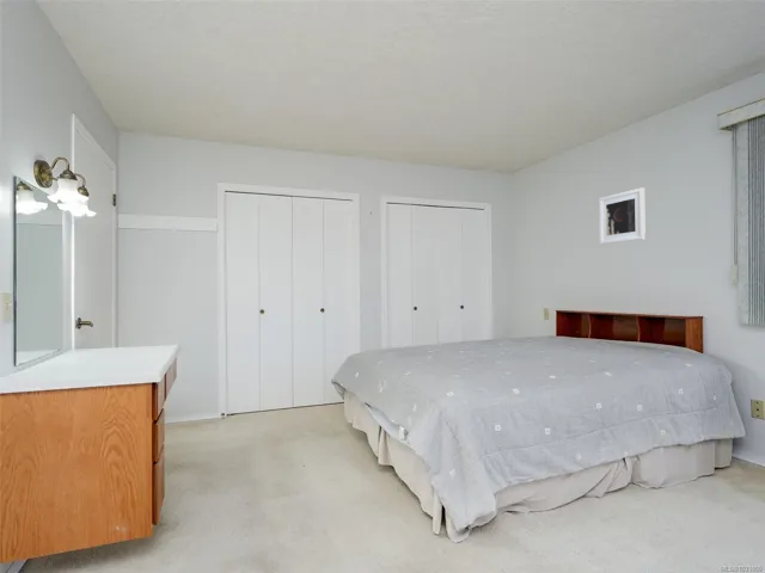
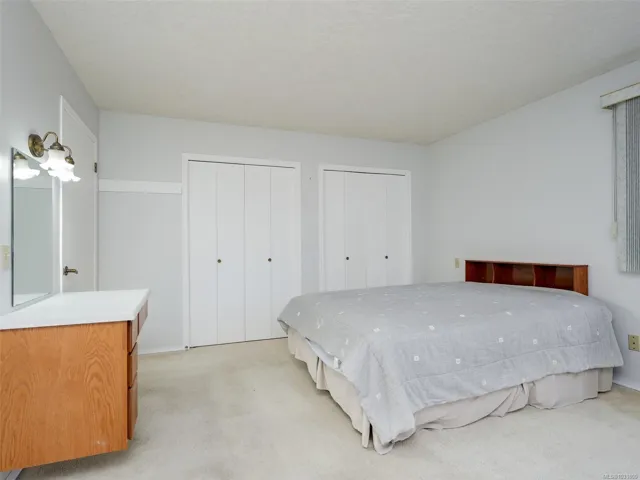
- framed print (620, 217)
